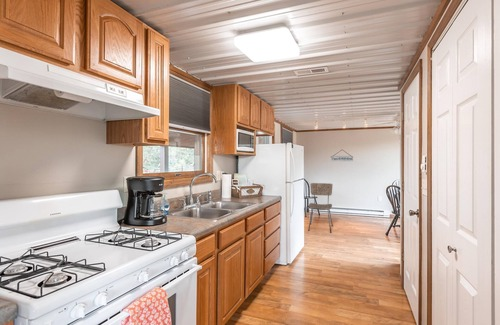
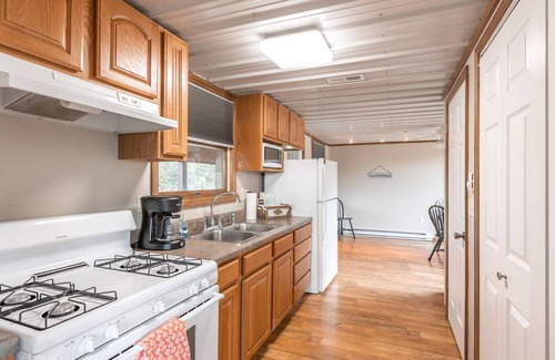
- dining chair (320, 206)
